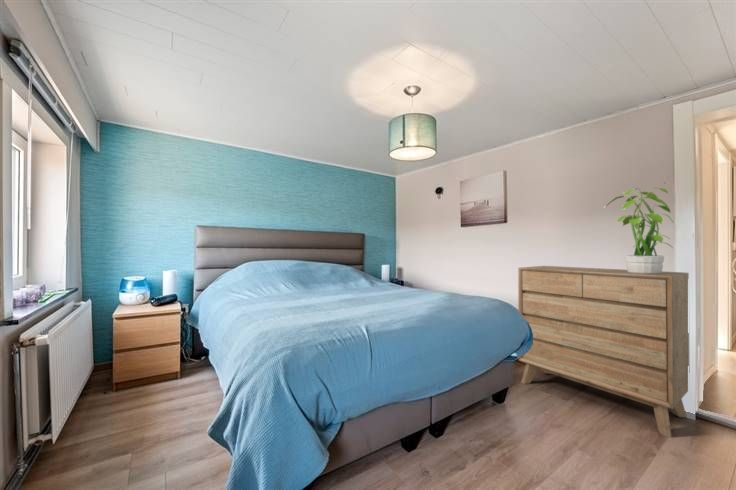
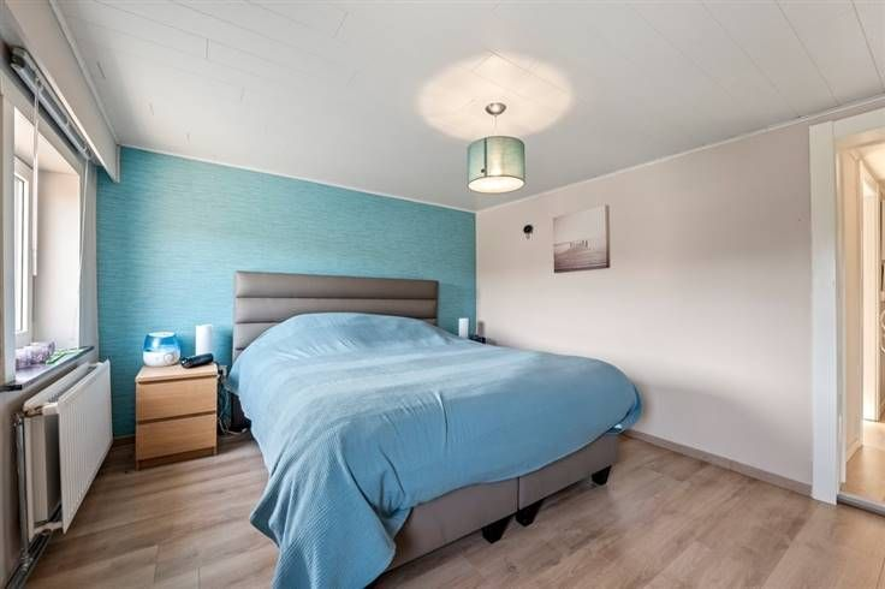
- potted plant (637, 230)
- dresser (593, 333)
